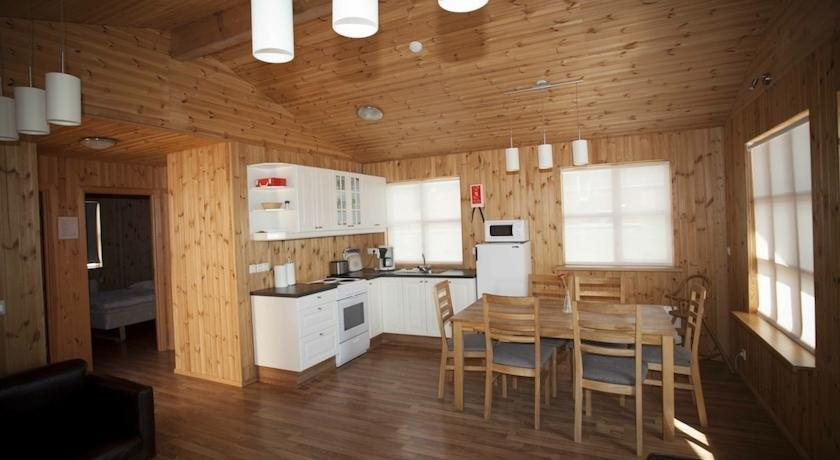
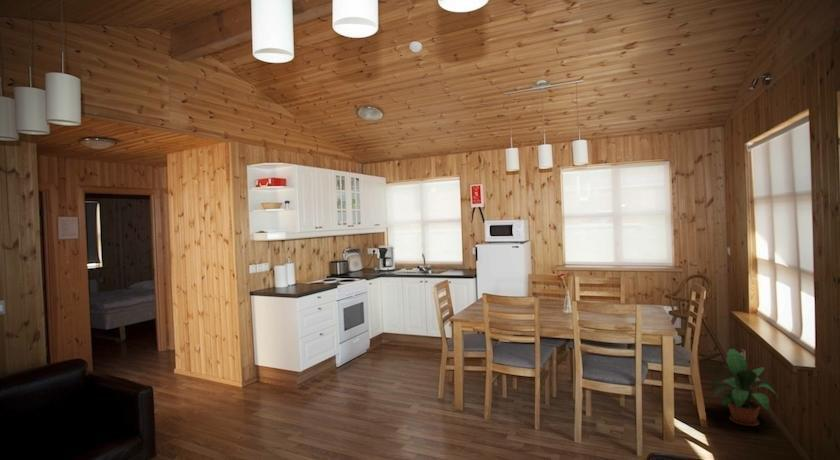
+ potted plant (744, 387)
